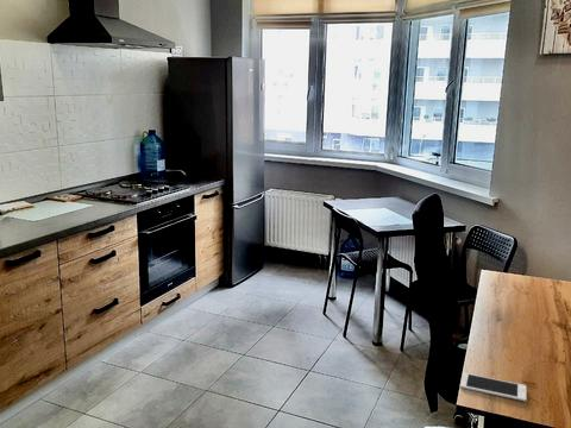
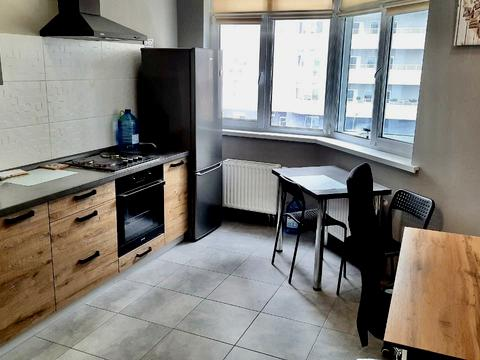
- cell phone (492, 386)
